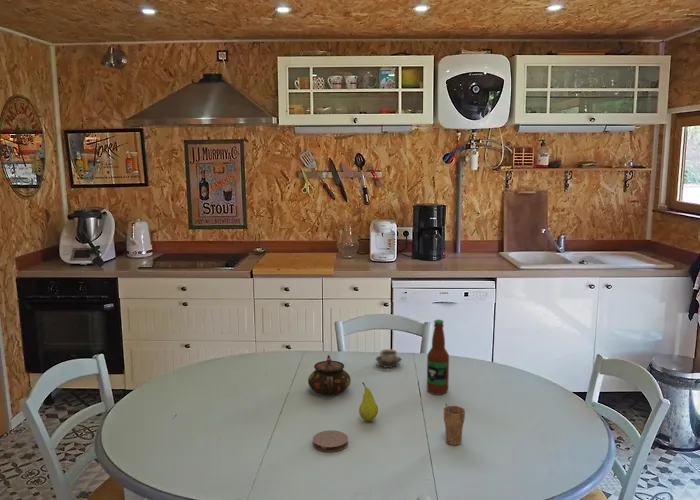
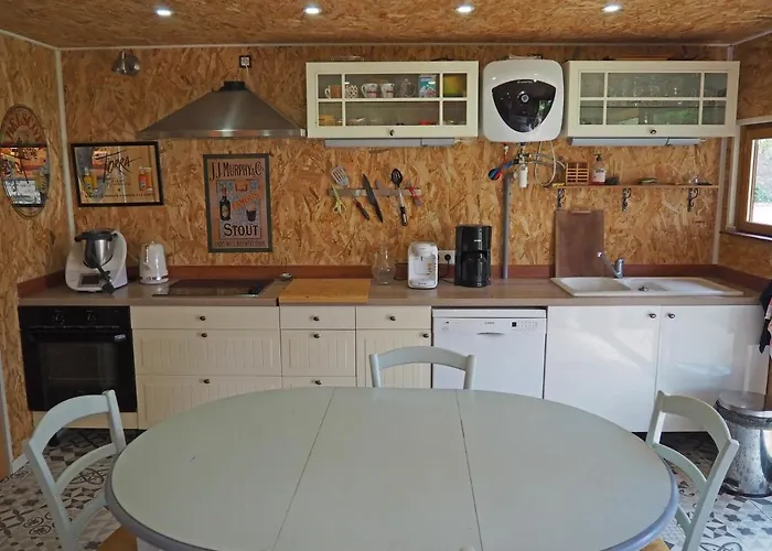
- teapot (329, 374)
- coaster (330, 440)
- cup (388, 358)
- cup (453, 421)
- fruit (368, 401)
- bottle (438, 356)
